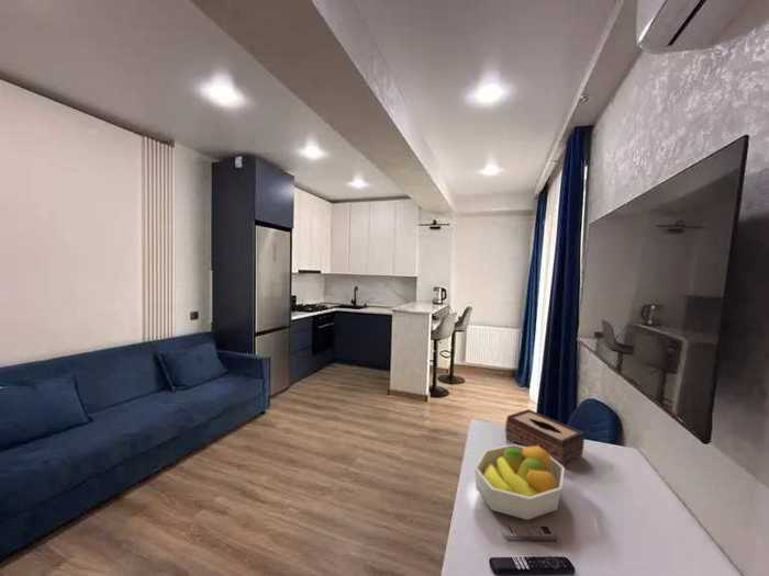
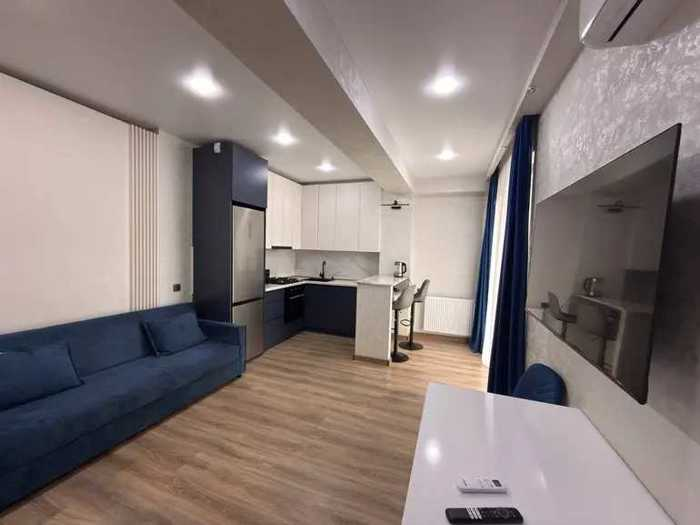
- tissue box (543, 434)
- fruit bowl (519, 475)
